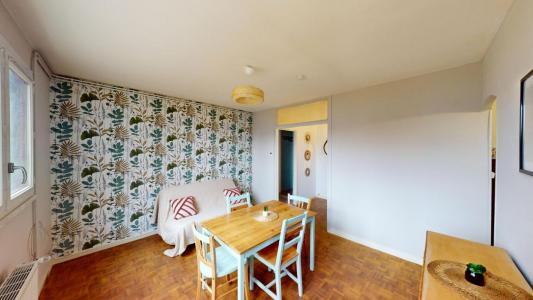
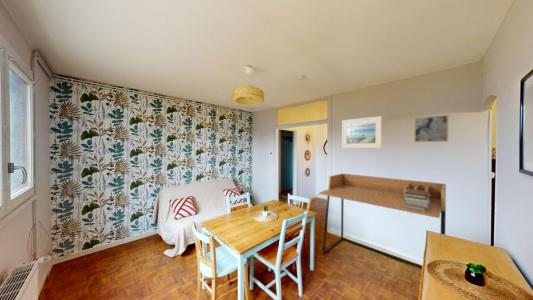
+ wall art (430, 129)
+ desk (381, 206)
+ book stack (417, 199)
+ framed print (360, 133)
